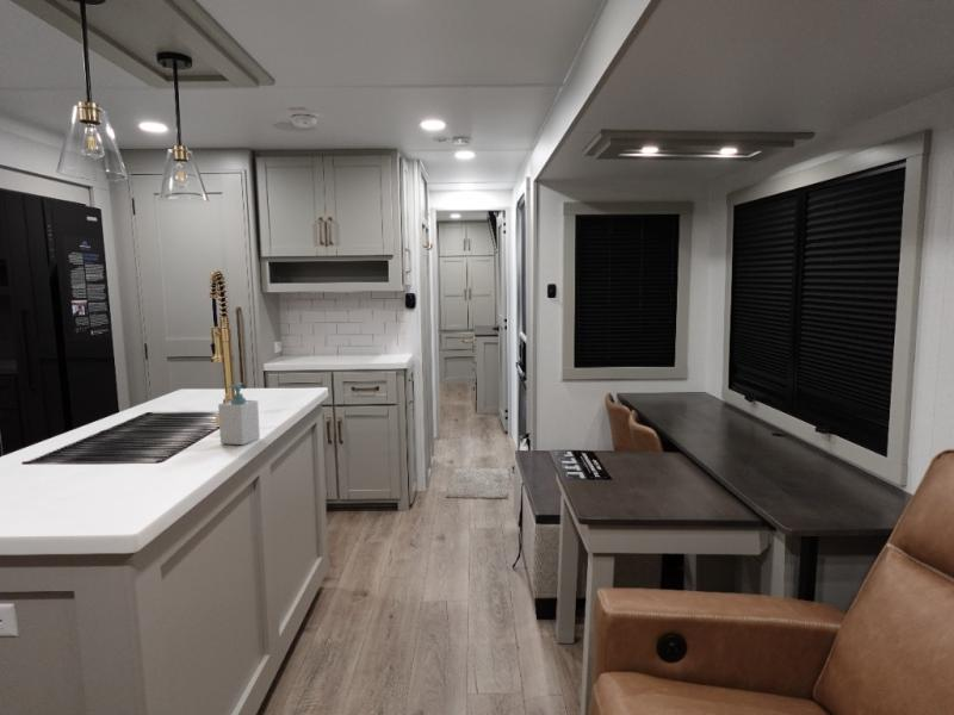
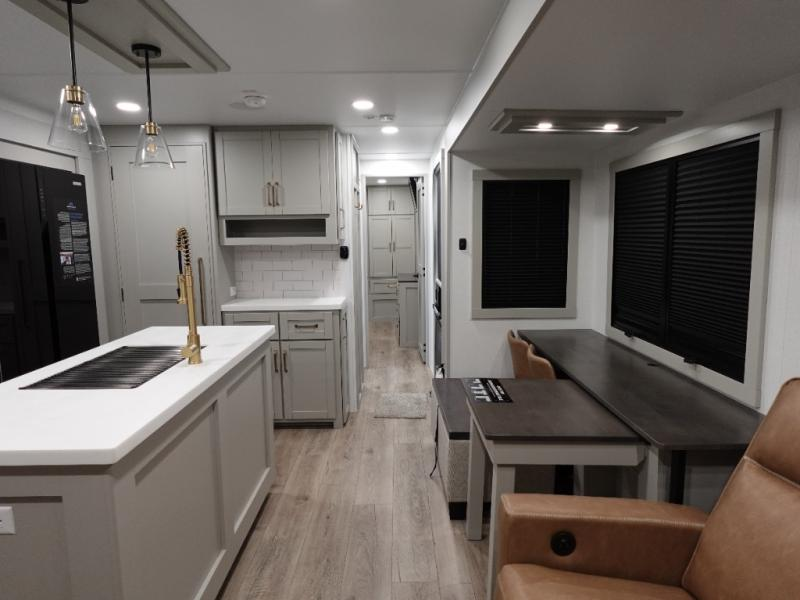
- soap bottle (238, 412)
